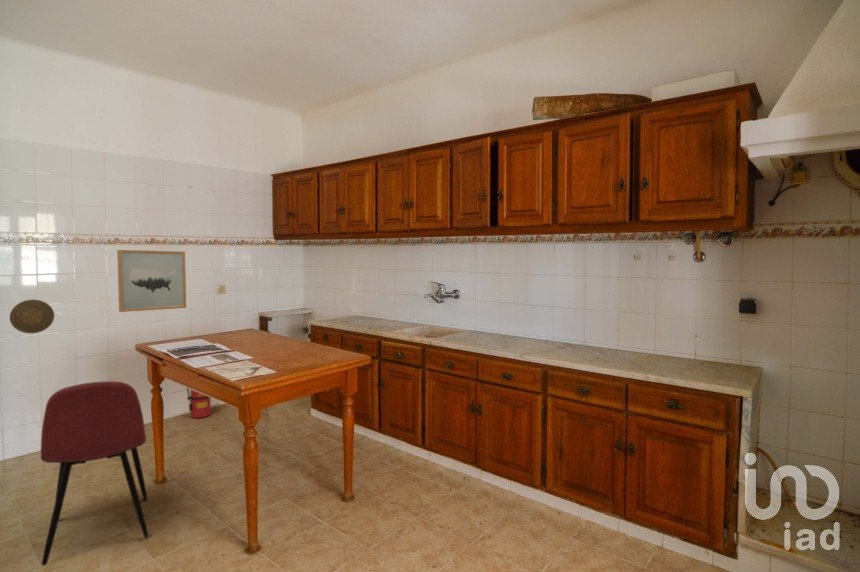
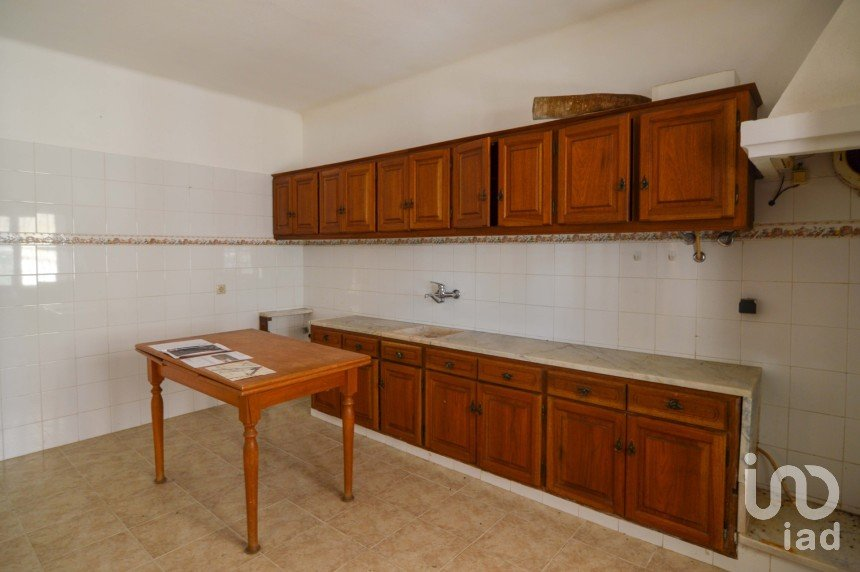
- dining chair (98, 451)
- wall art (153, 280)
- decorative plate (32, 316)
- fire extinguisher (198, 392)
